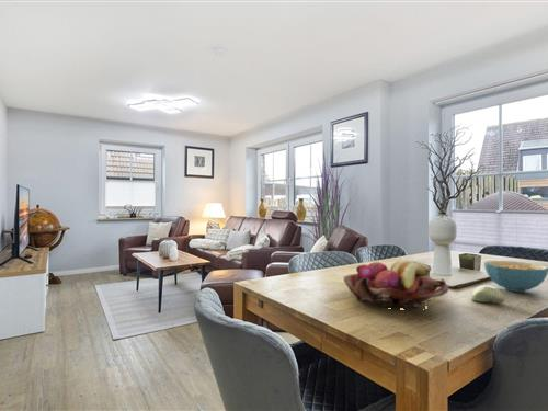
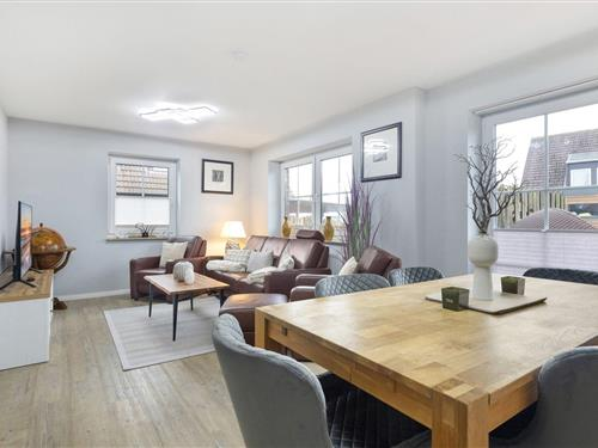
- decorative egg (487, 293)
- cereal bowl (514, 277)
- fruit basket (393, 281)
